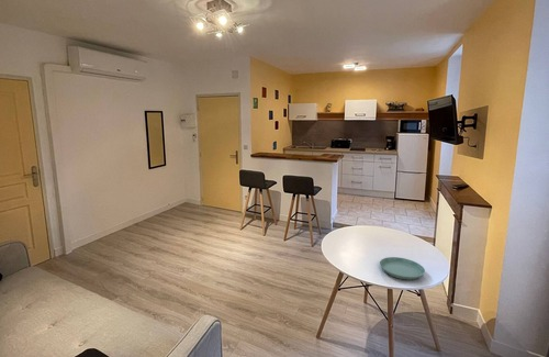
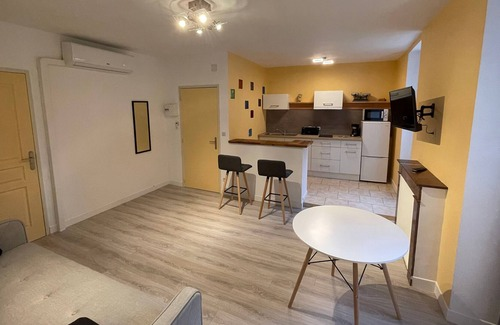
- saucer (401, 268)
